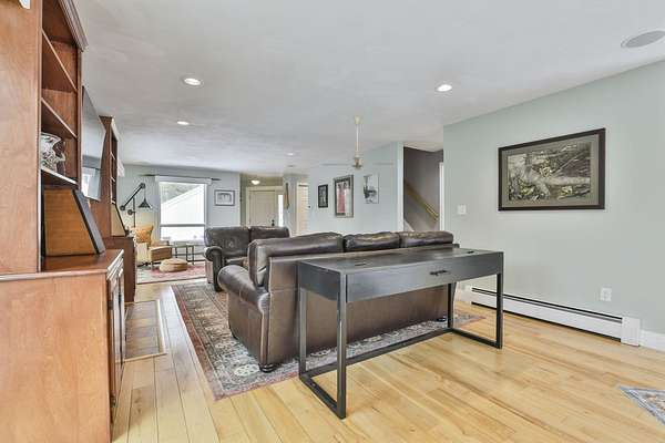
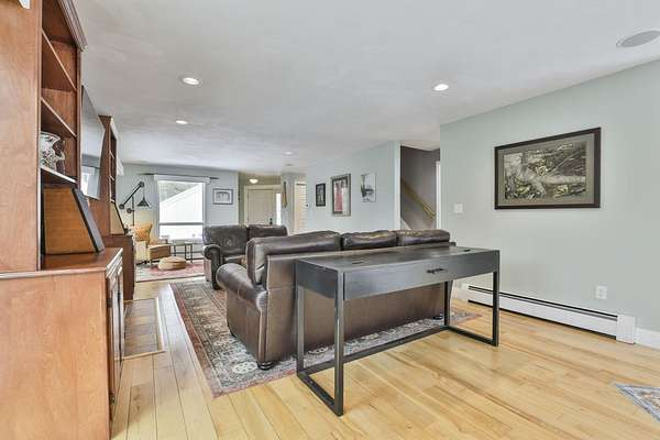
- ceiling fan (357, 142)
